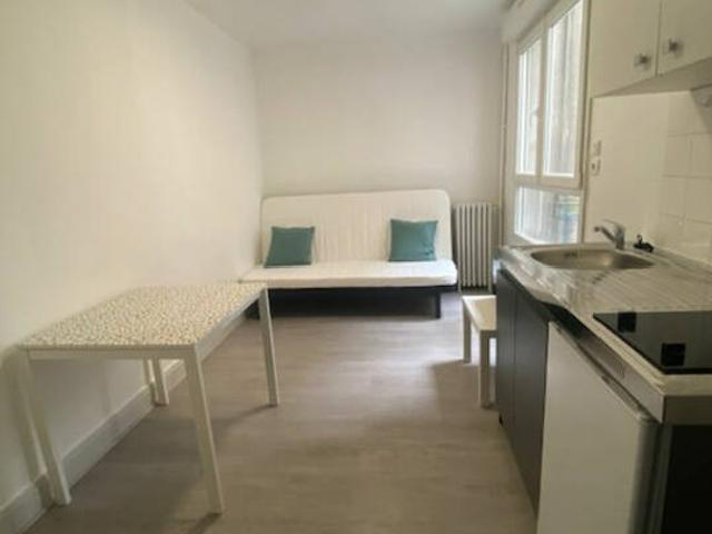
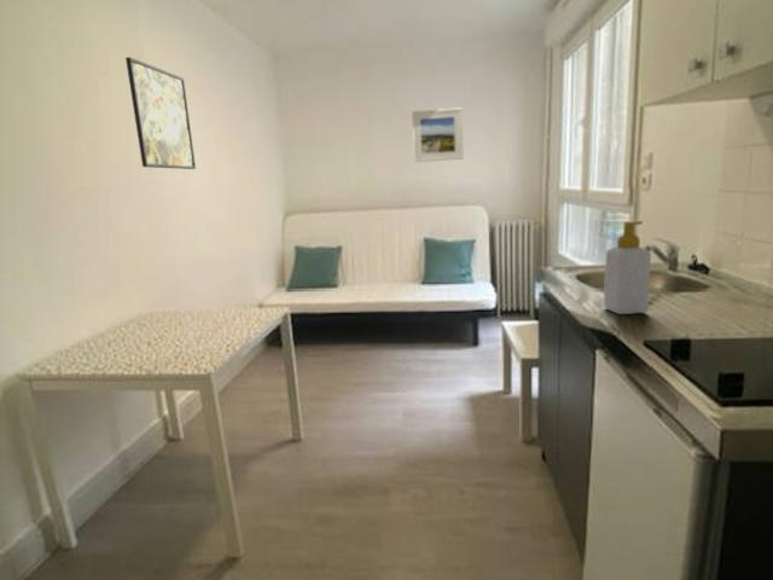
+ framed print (437, 135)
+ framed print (164, 118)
+ soap bottle (627, 267)
